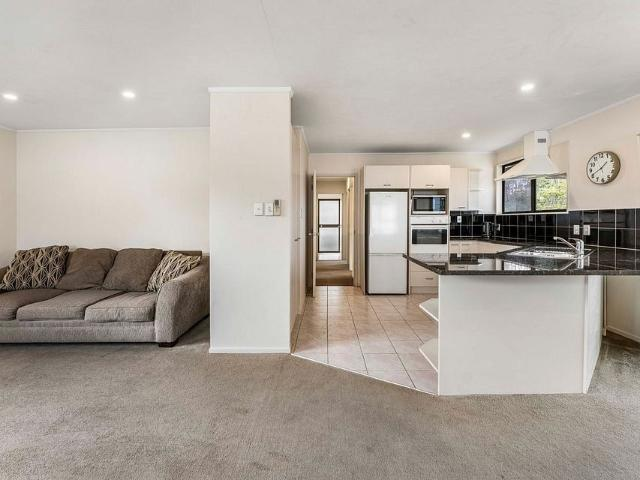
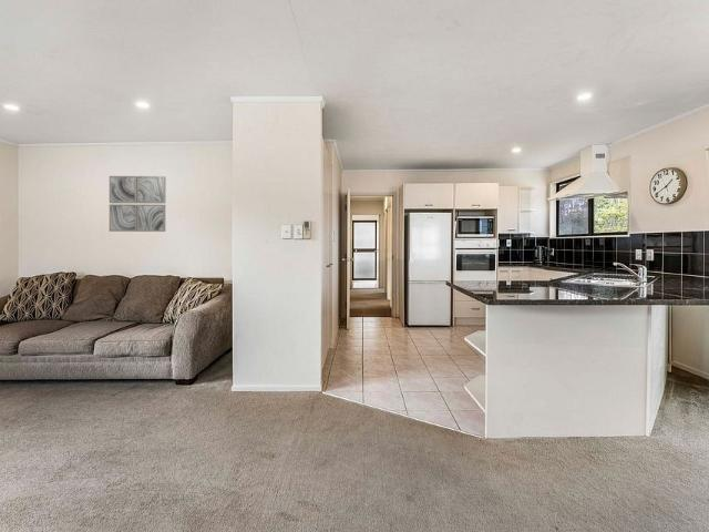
+ wall art (137, 204)
